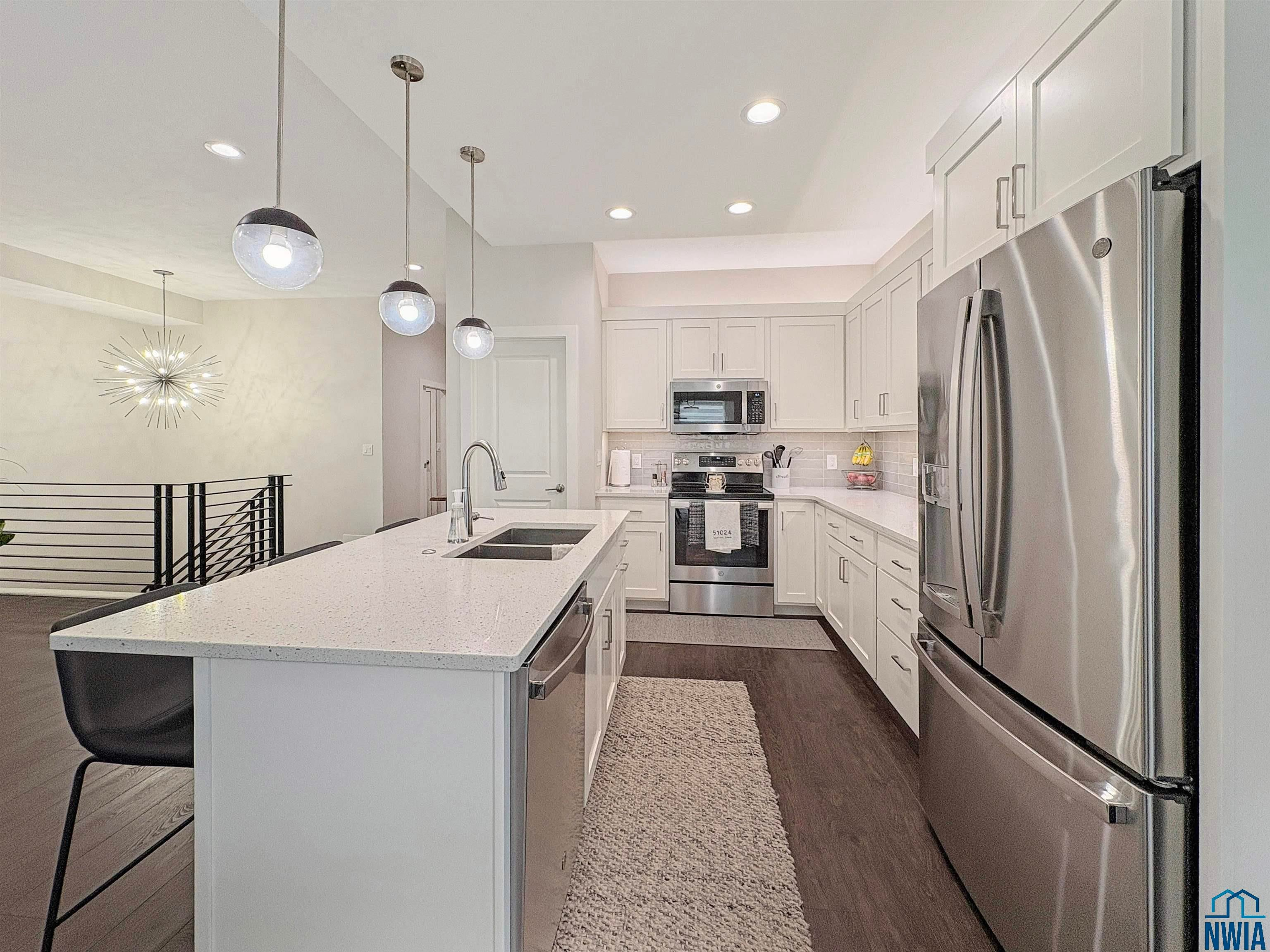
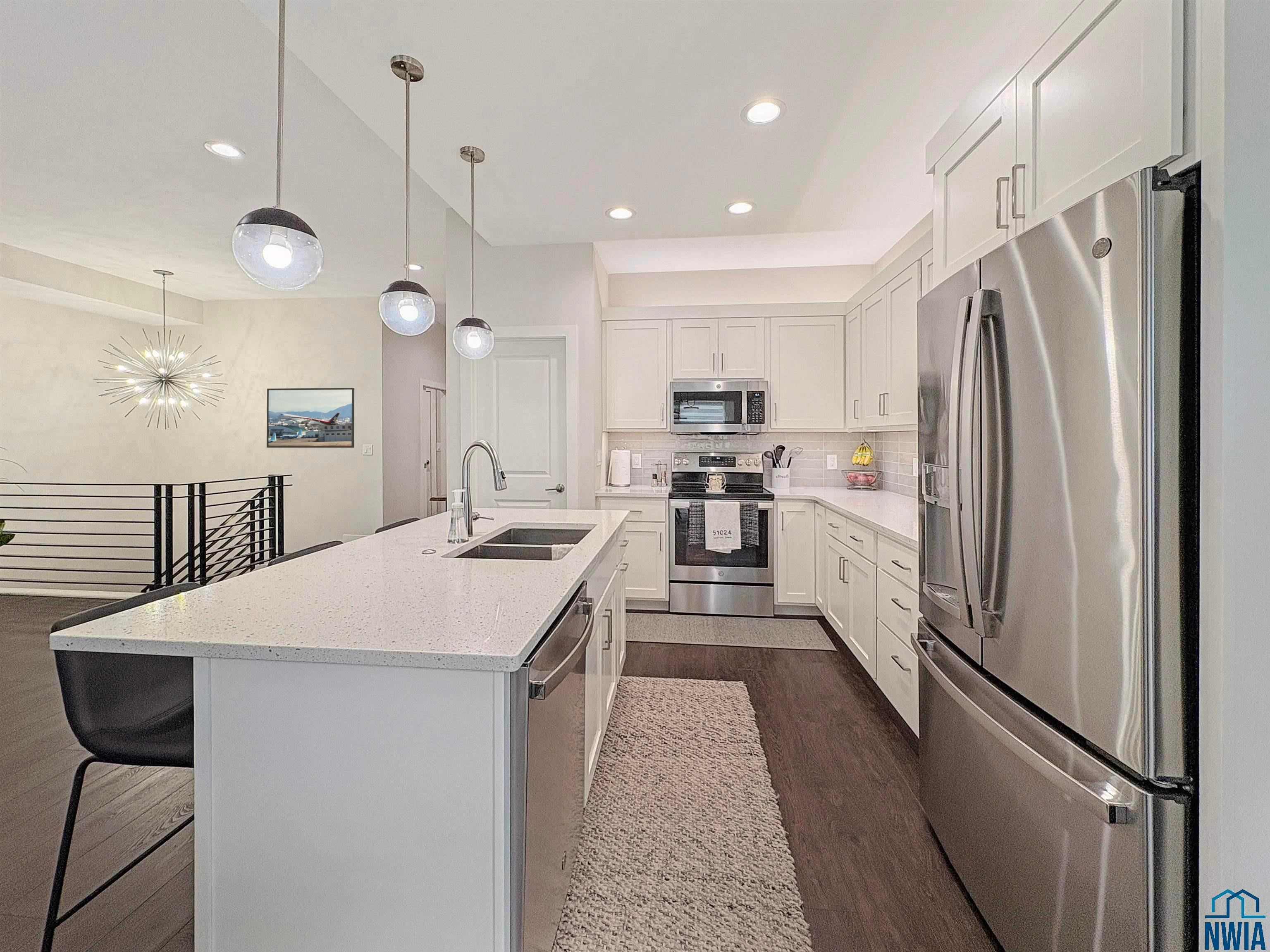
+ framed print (310, 418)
